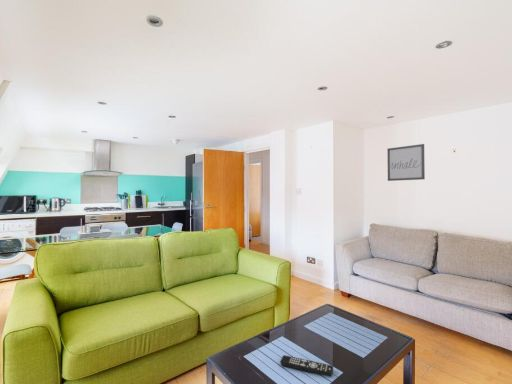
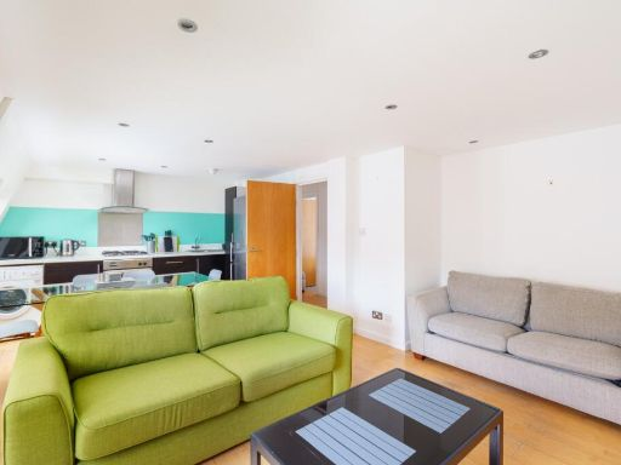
- wall art (405, 163)
- remote control (306, 365)
